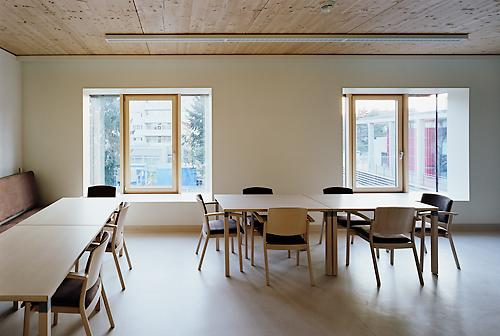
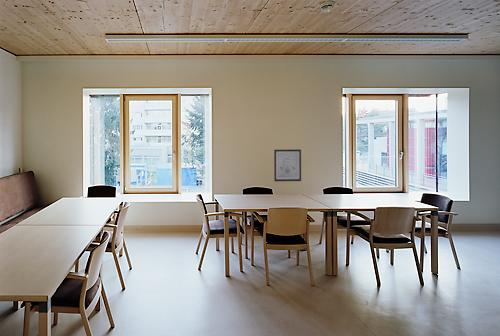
+ wall art (287, 165)
